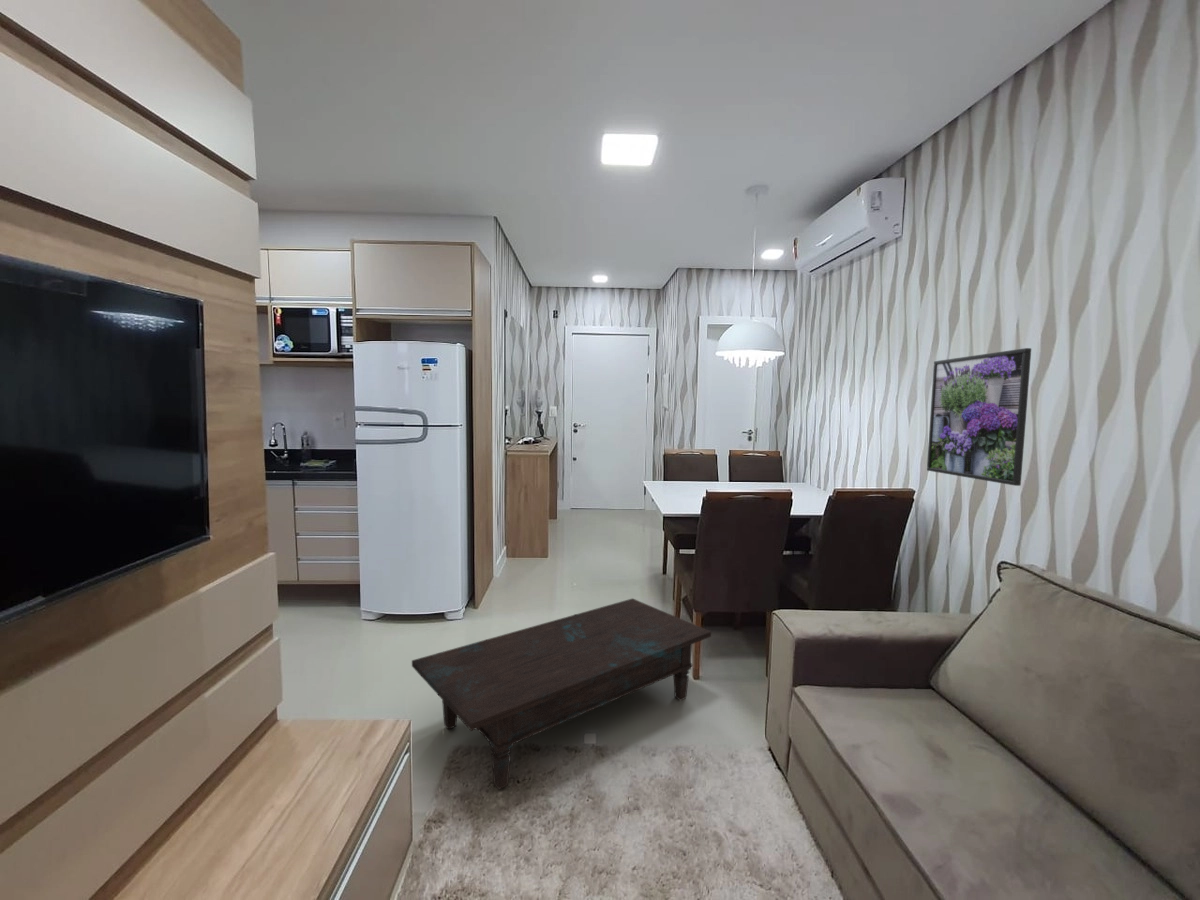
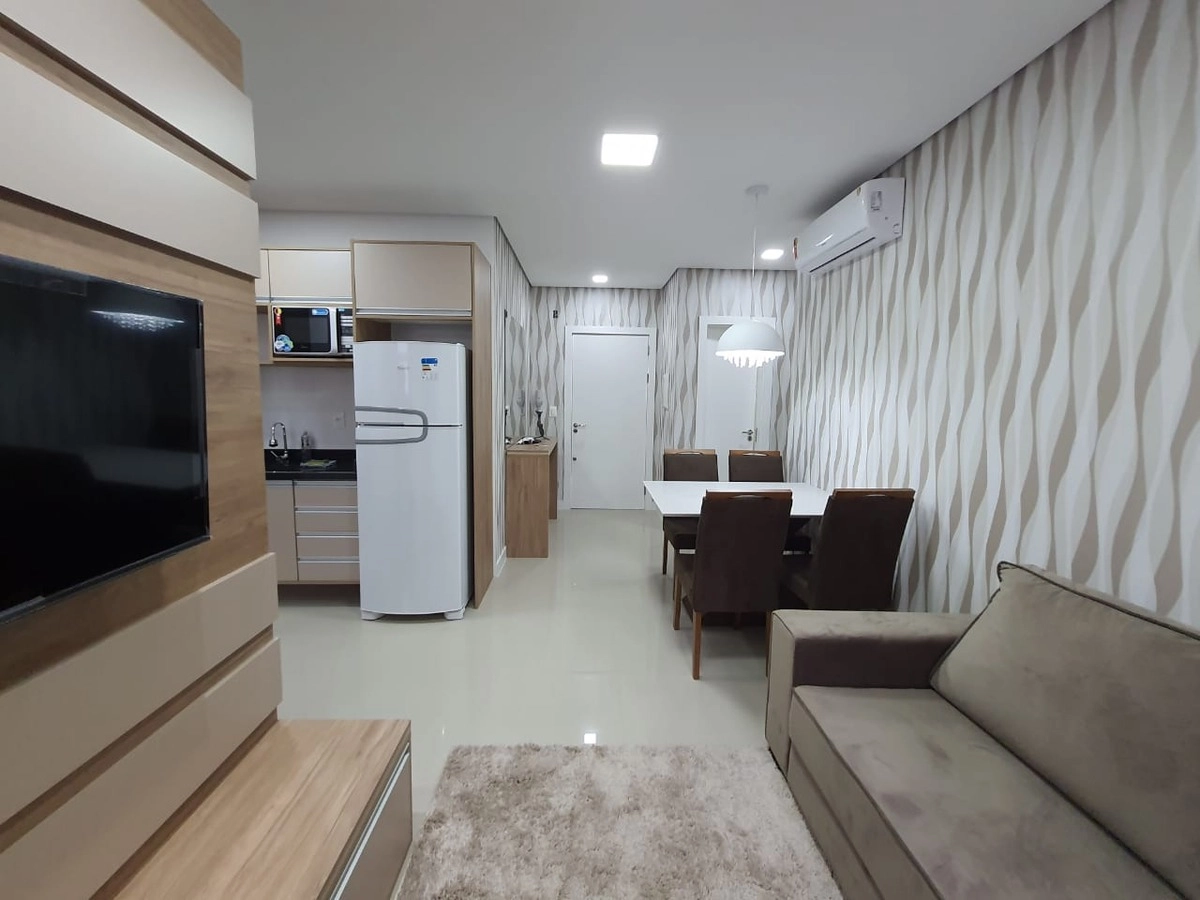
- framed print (972, 416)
- coffee table (572, 678)
